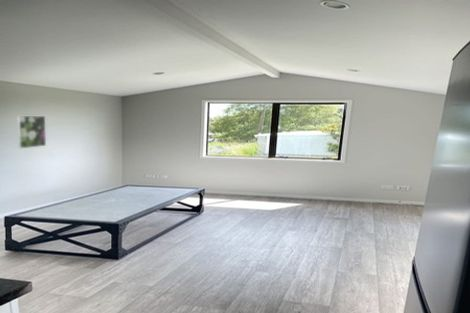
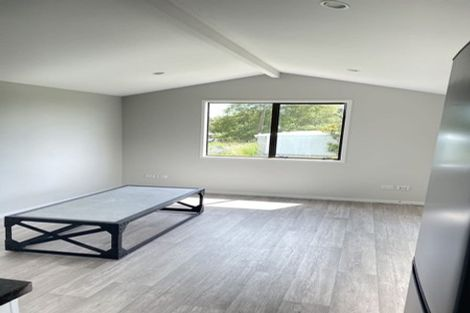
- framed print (32, 131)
